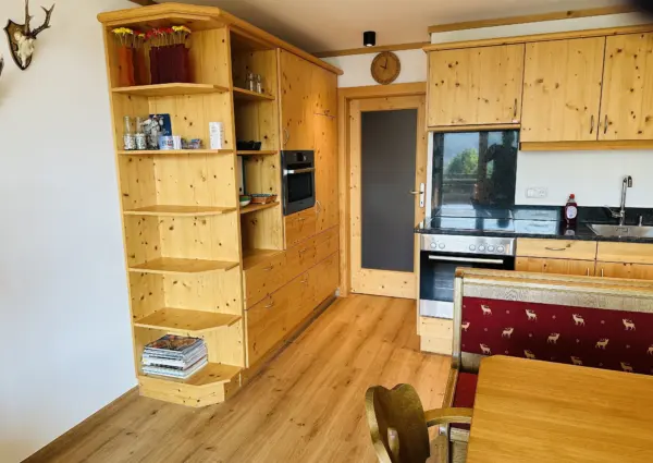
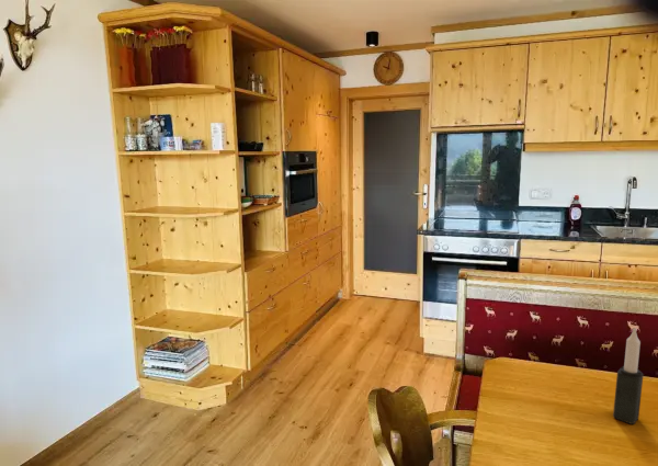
+ candle (629, 373)
